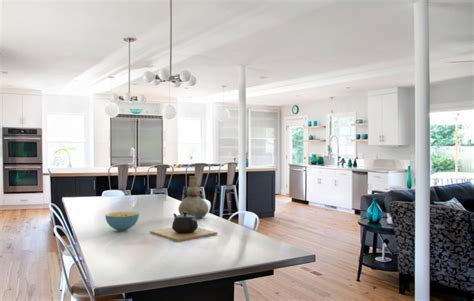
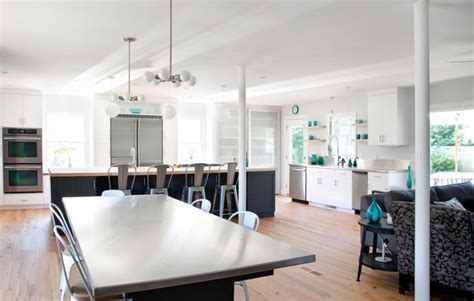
- vase (193, 196)
- teapot (183, 222)
- cereal bowl (122, 221)
